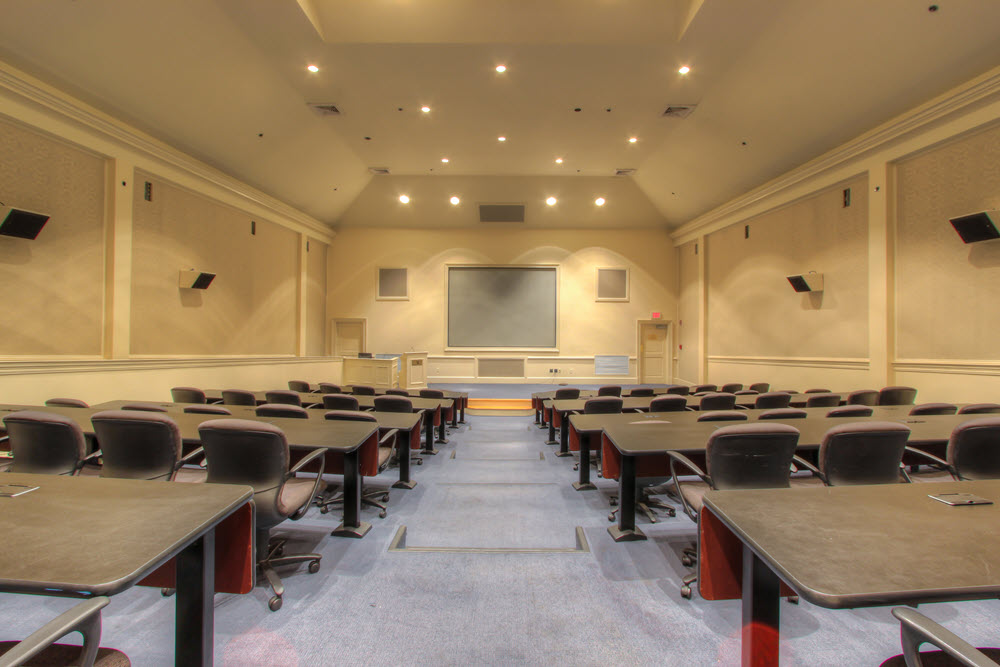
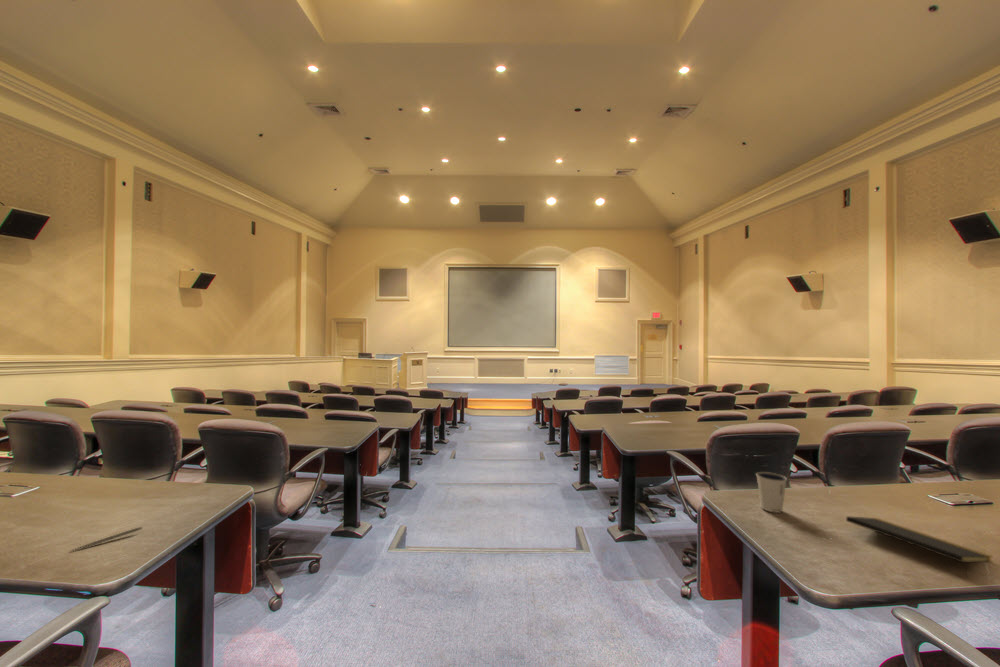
+ dixie cup (771, 492)
+ pen (107, 538)
+ notepad (914, 537)
